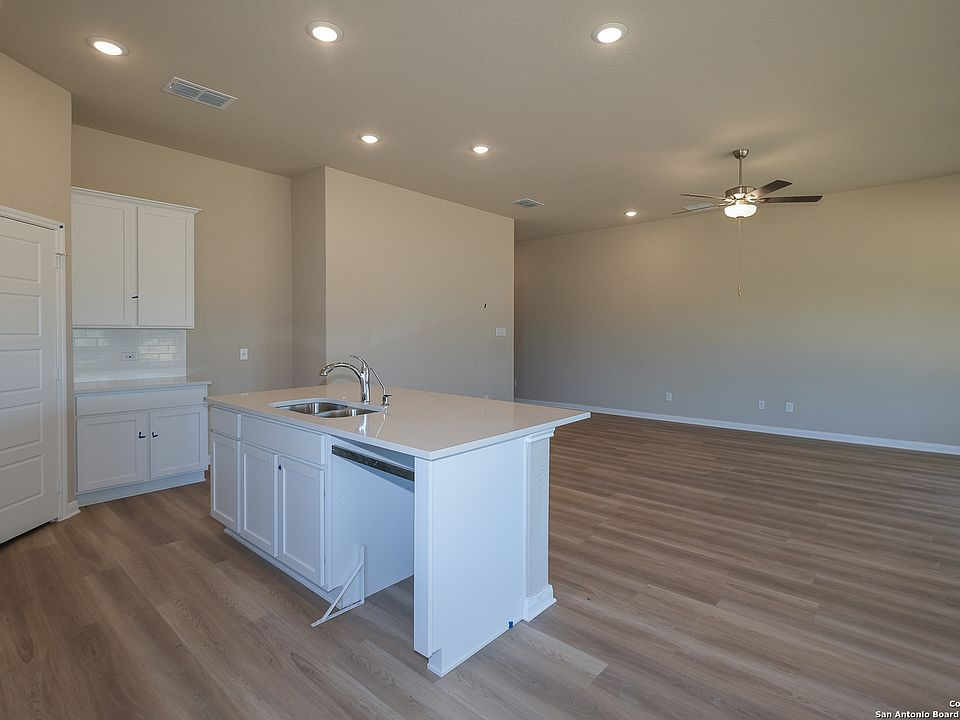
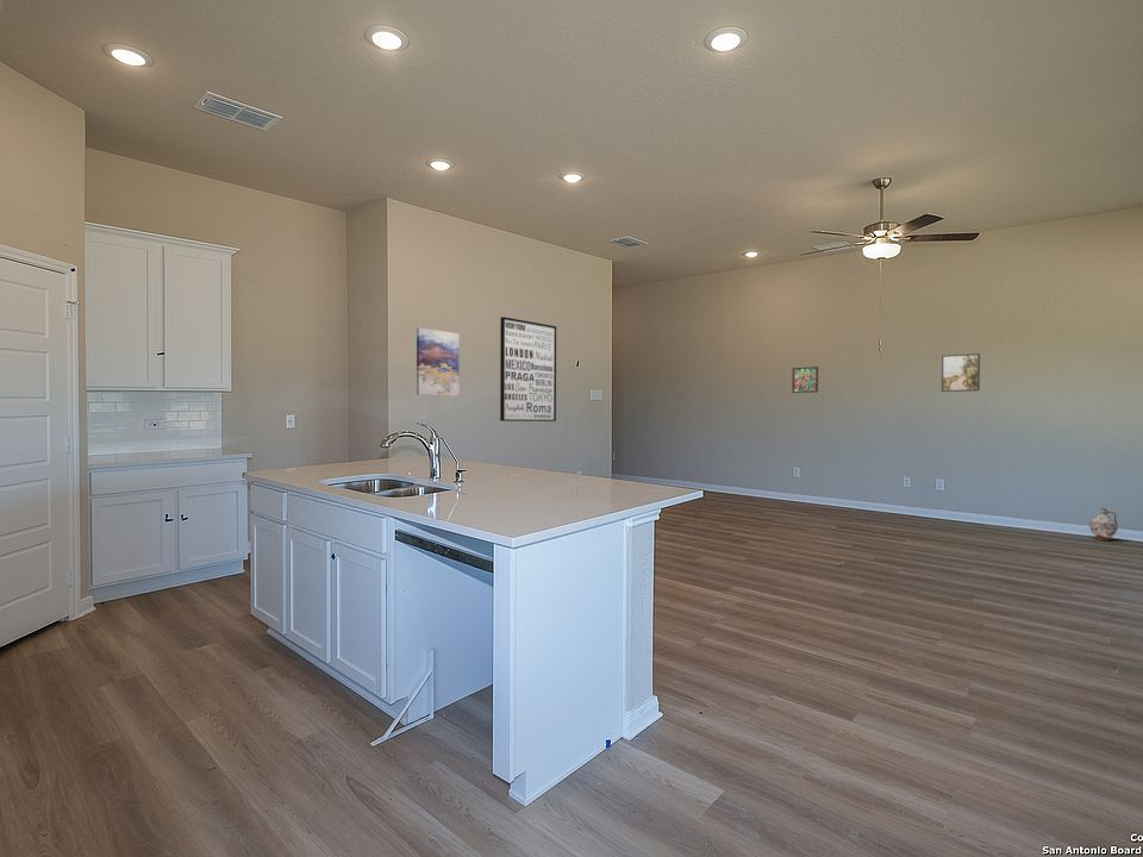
+ wall art (529, 371)
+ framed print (960, 373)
+ ceramic jug (1103, 524)
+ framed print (805, 380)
+ wall art (438, 363)
